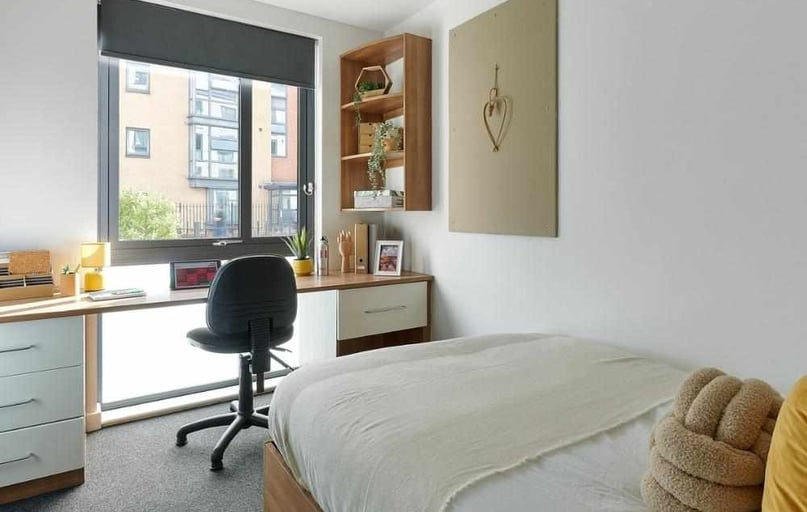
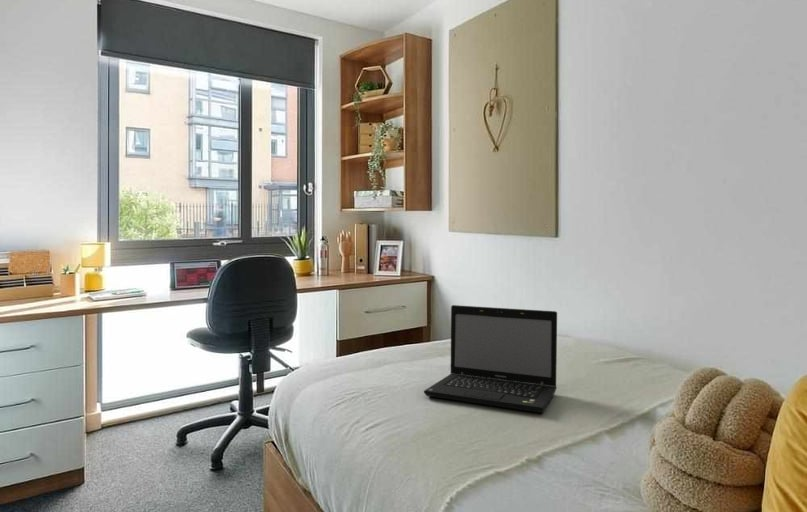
+ laptop (491, 353)
